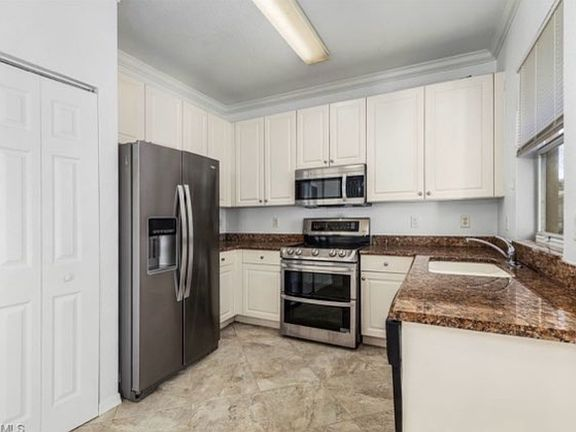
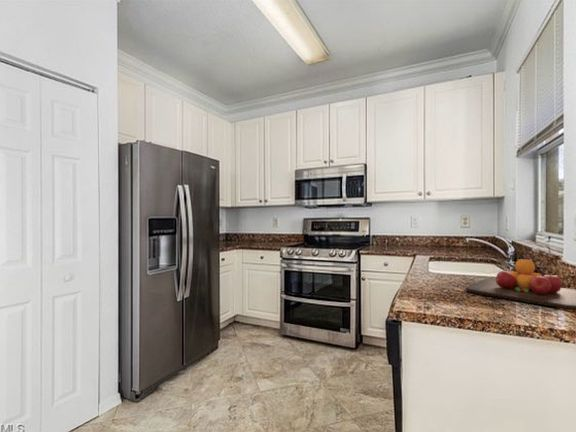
+ chopping board (526, 277)
